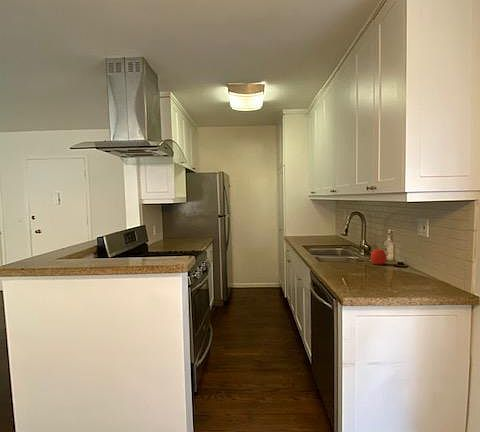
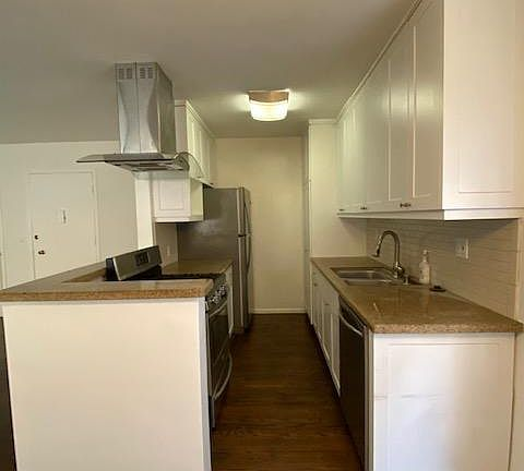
- apple (378, 256)
